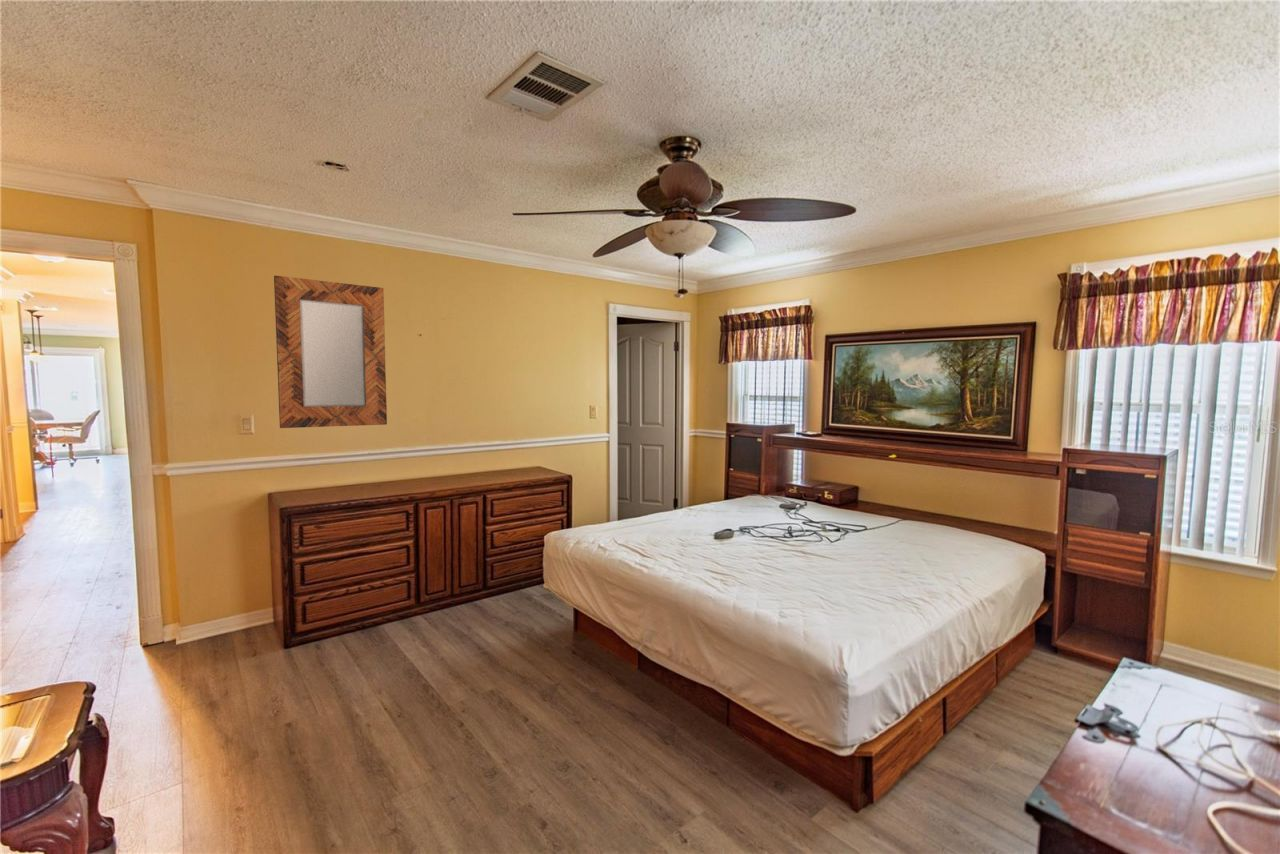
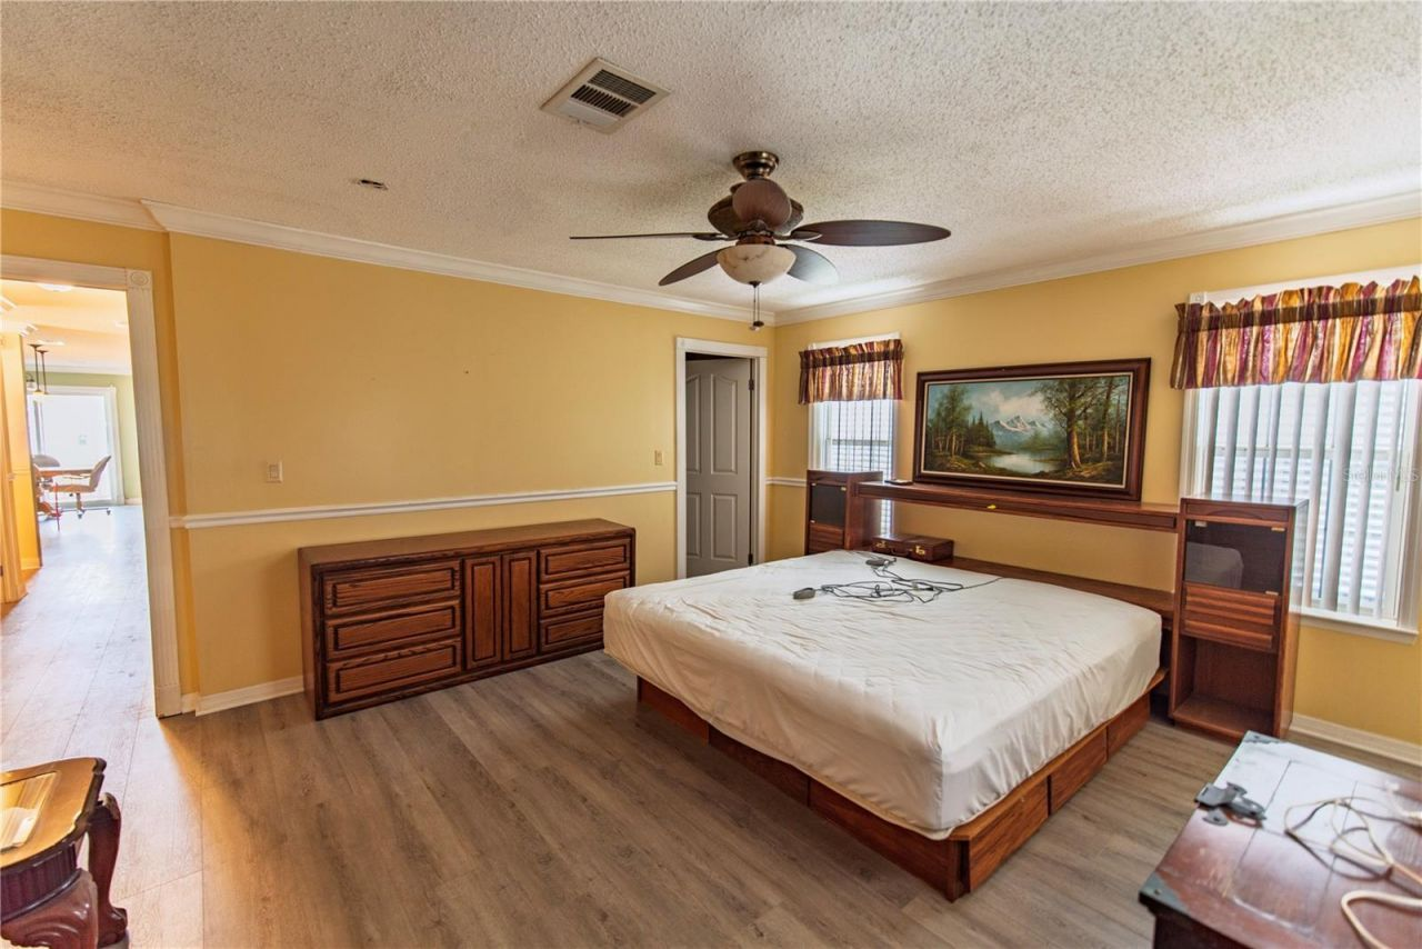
- home mirror (333, 354)
